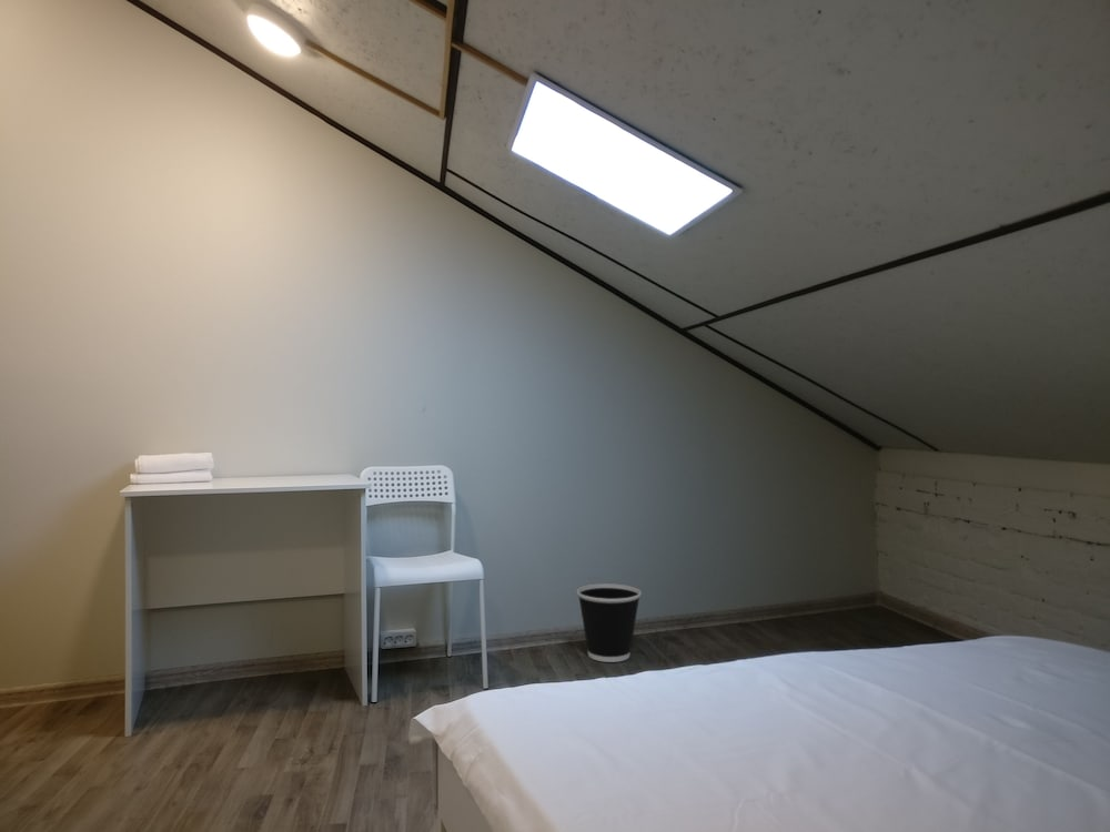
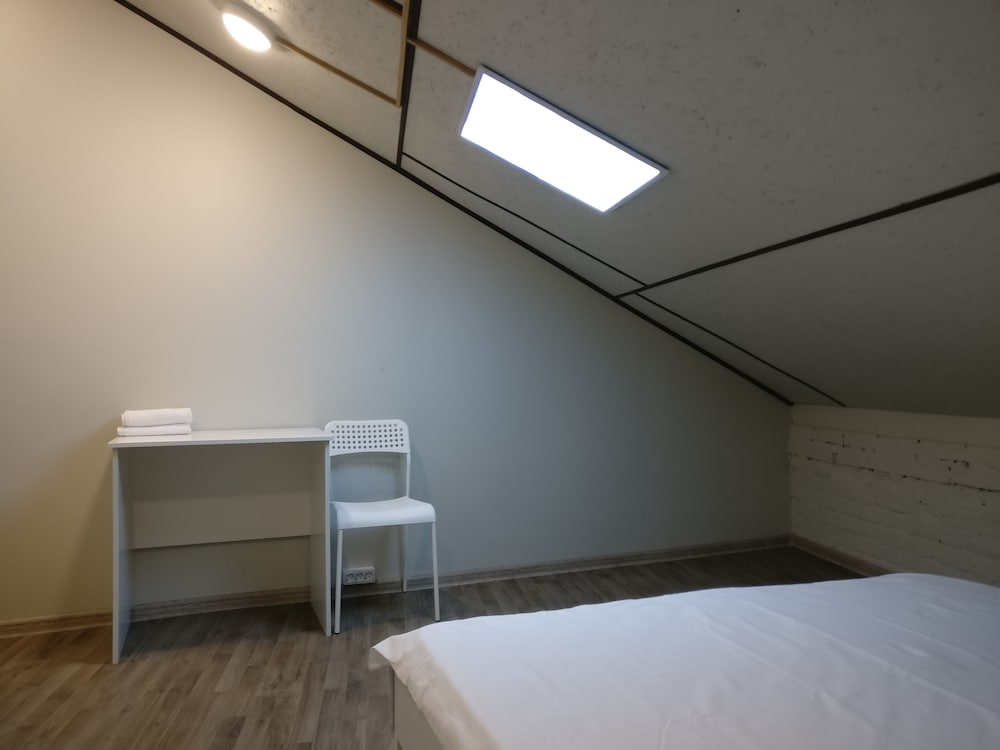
- wastebasket (608, 622)
